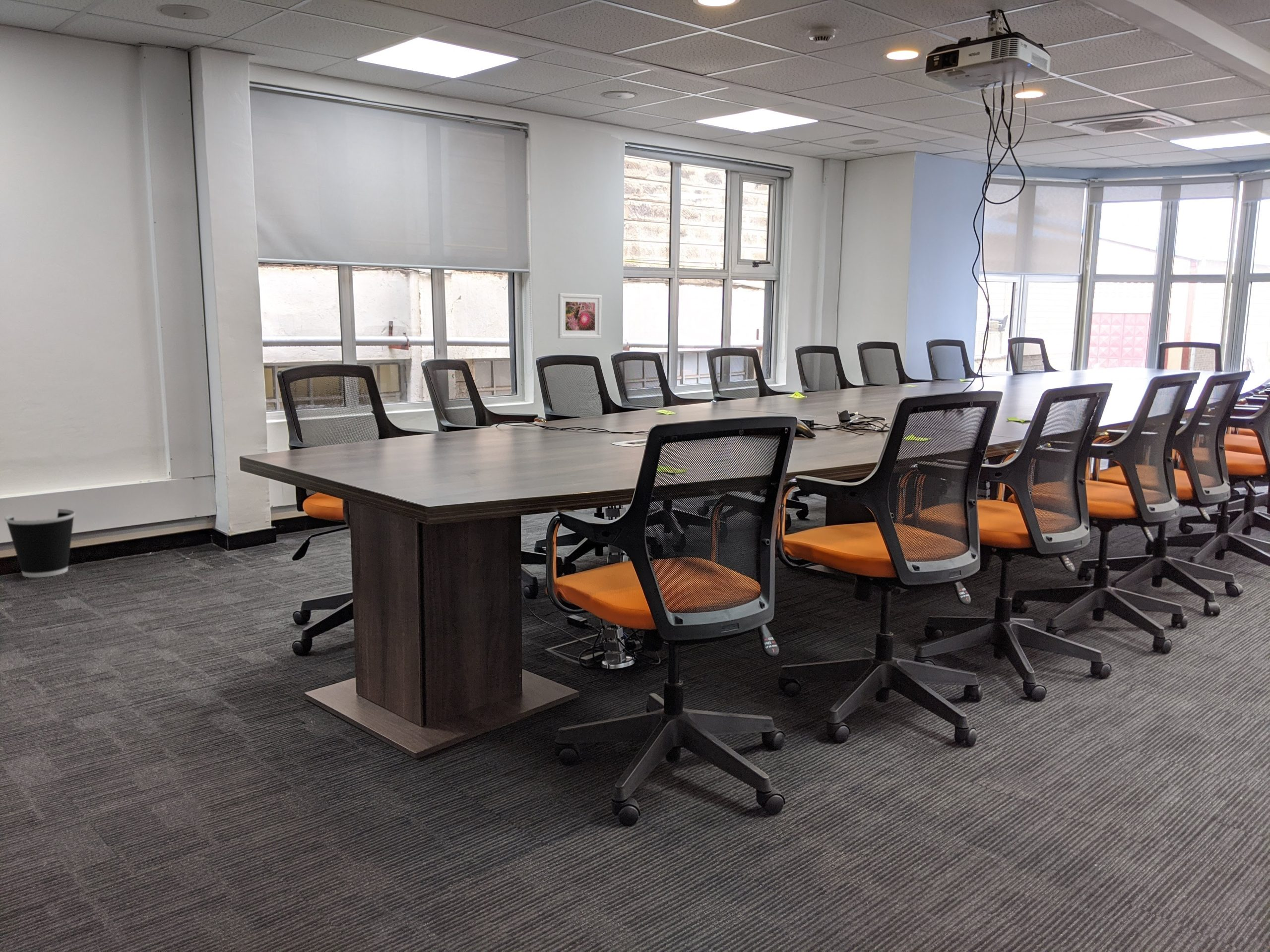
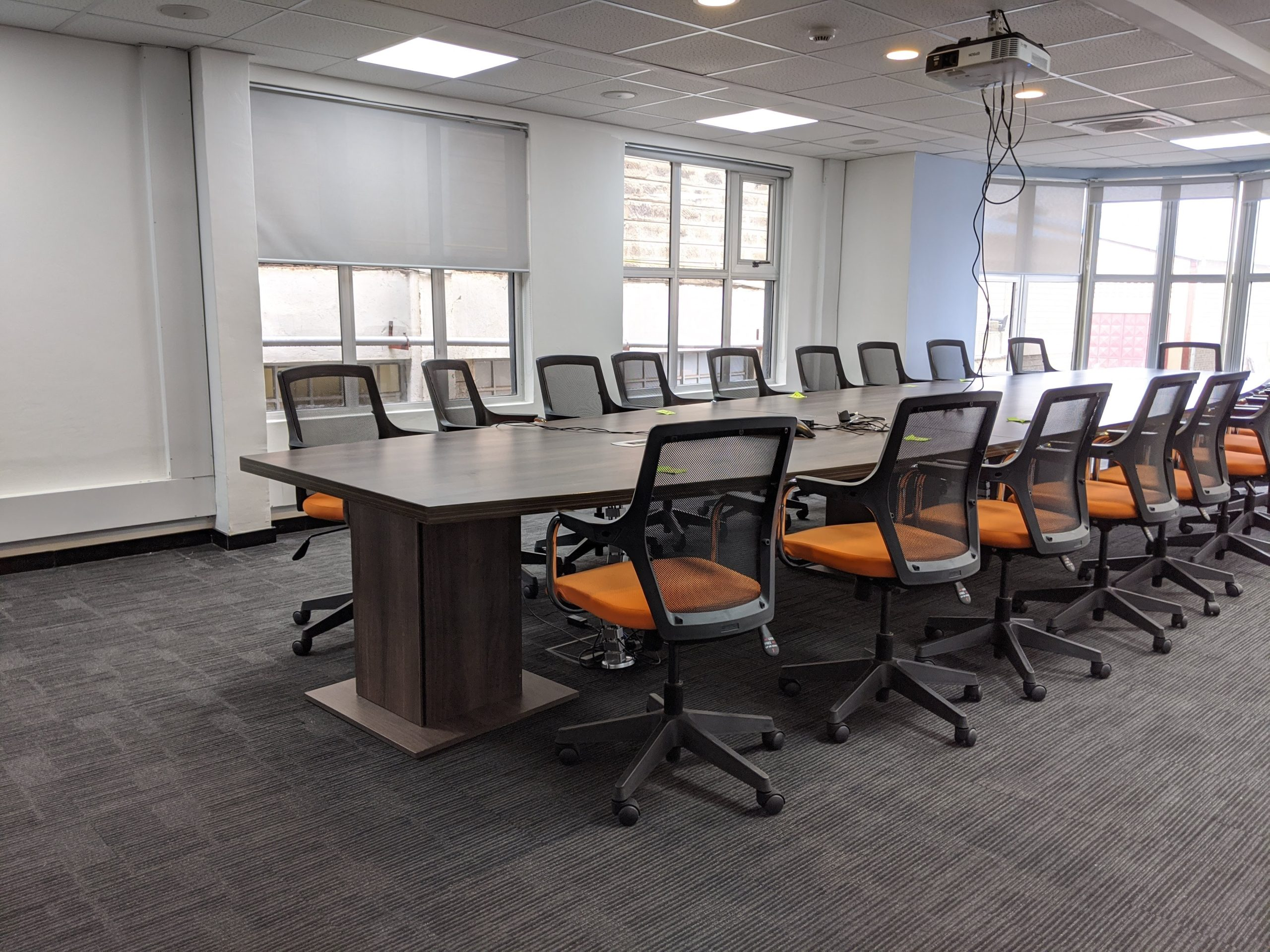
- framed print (580, 316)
- wastebasket (43, 543)
